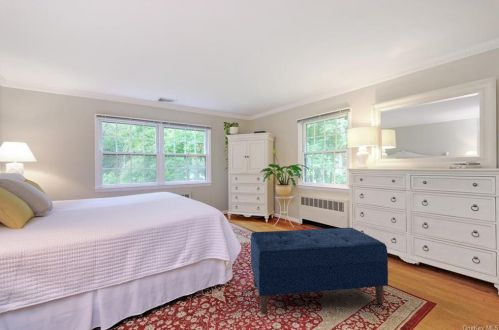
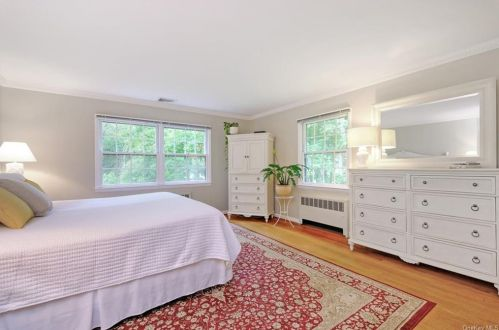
- bench (313, 265)
